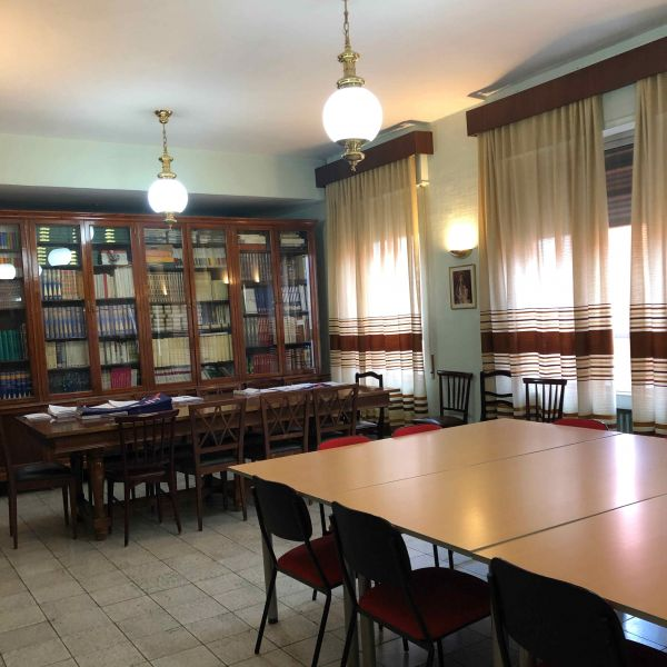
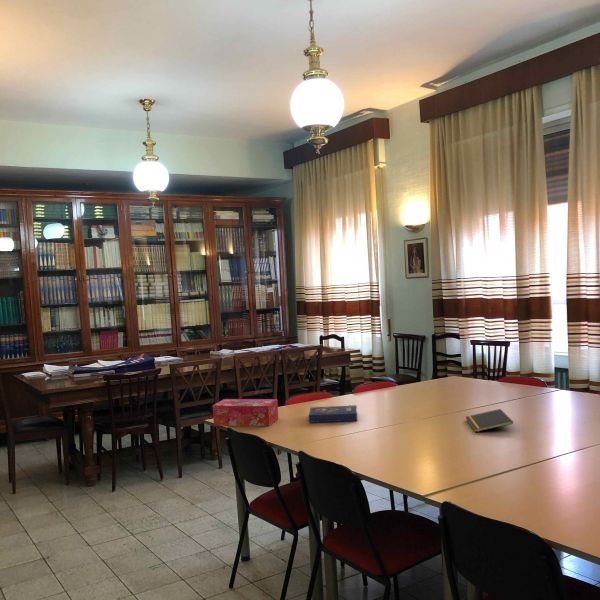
+ notepad (488, 420)
+ tissue box (245, 412)
+ book (333, 413)
